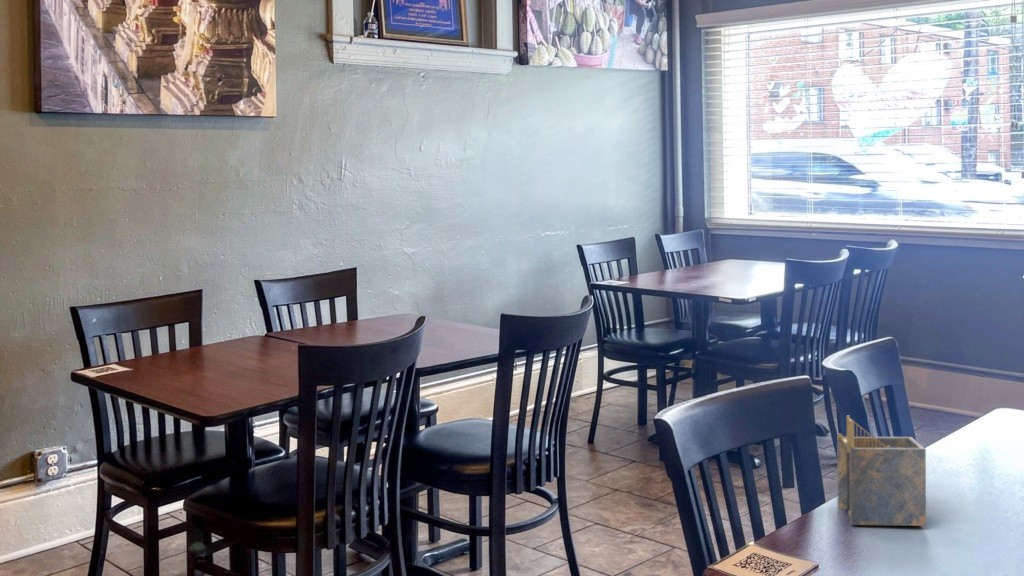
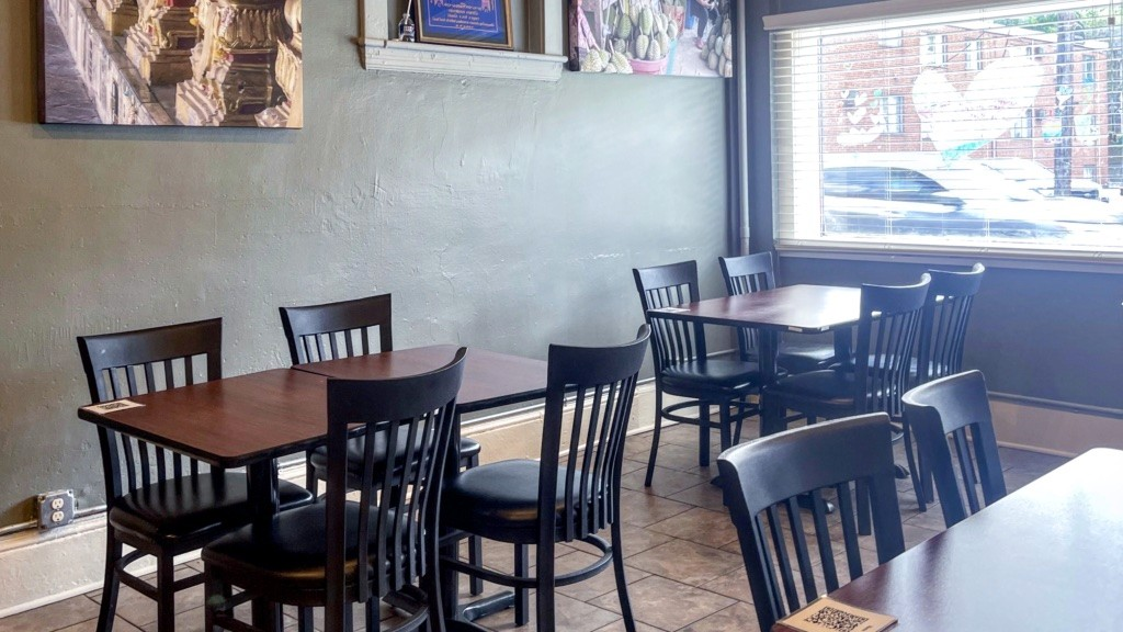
- napkin holder (880, 466)
